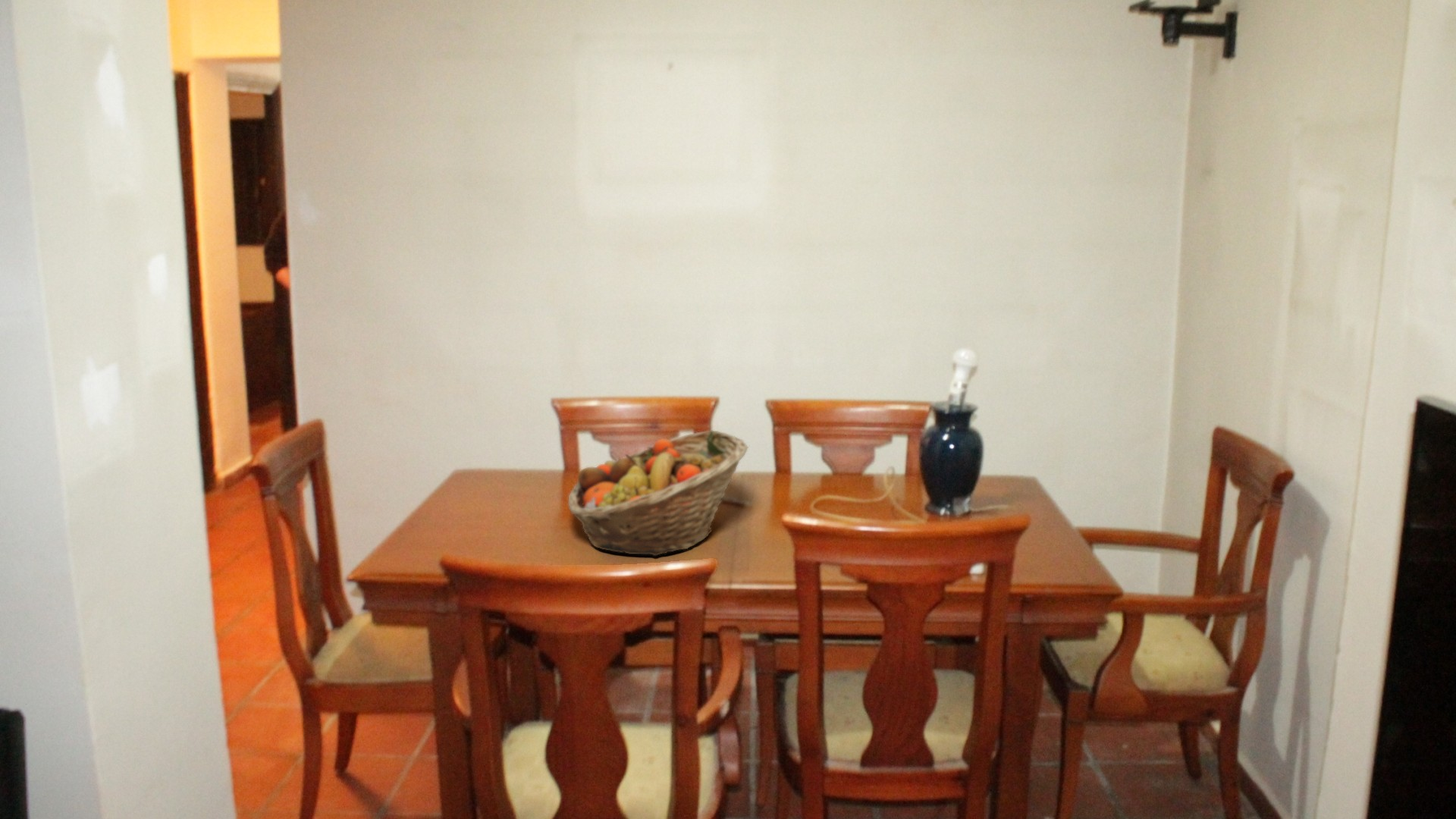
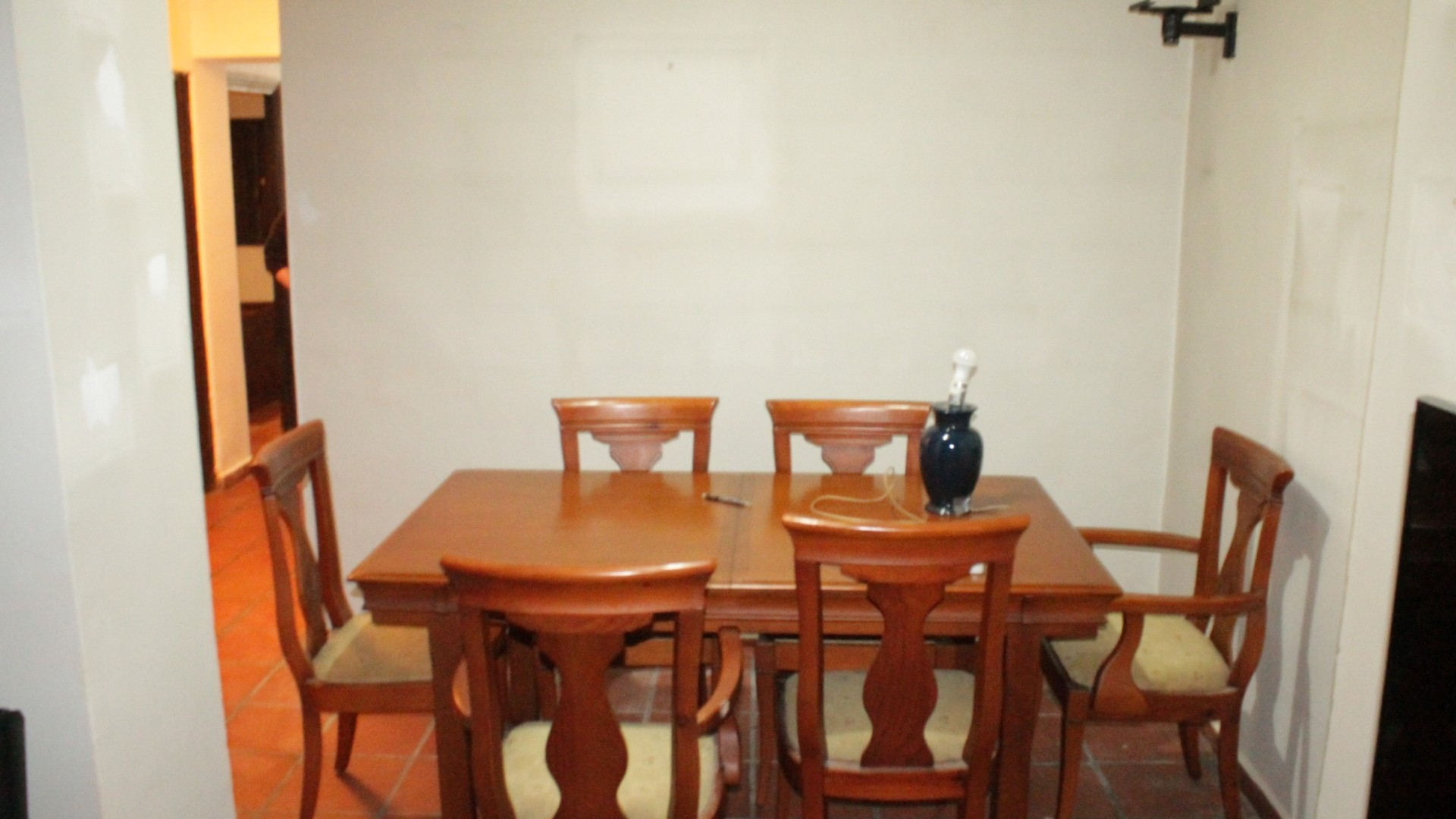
- fruit basket (657, 488)
